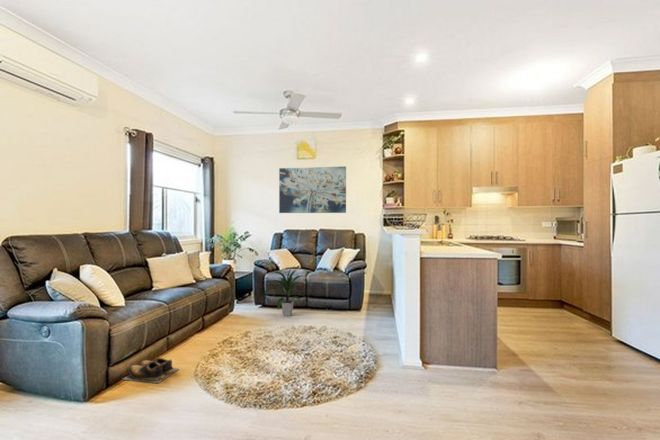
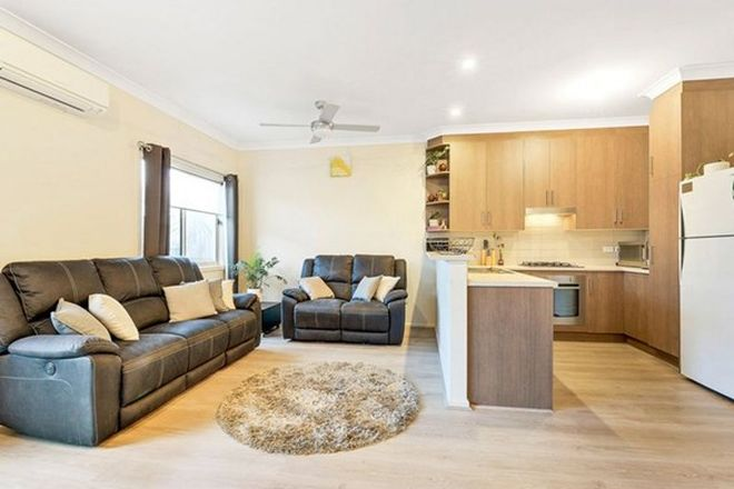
- indoor plant (286, 291)
- wall art (312, 190)
- shoes (151, 366)
